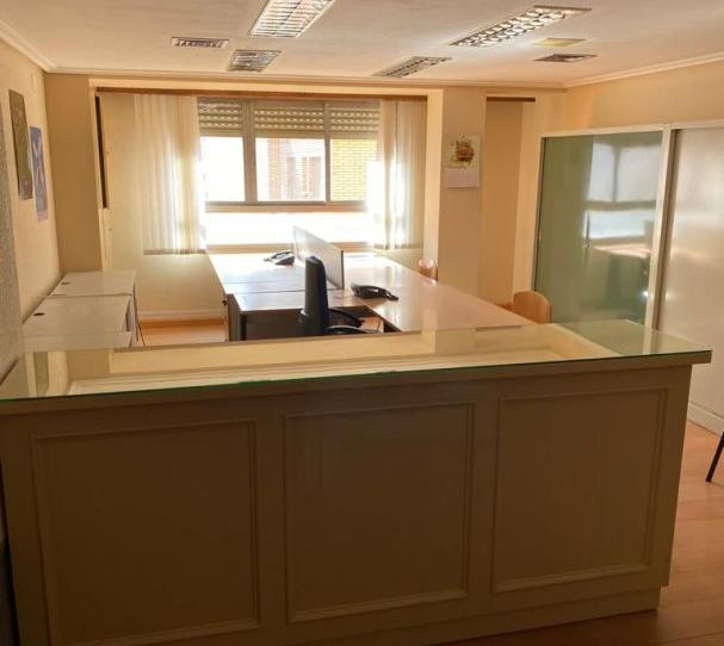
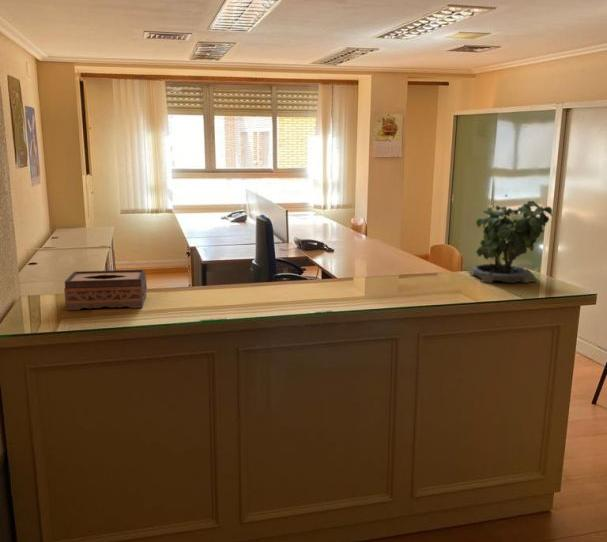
+ potted plant (510, 237)
+ tissue box (107, 289)
